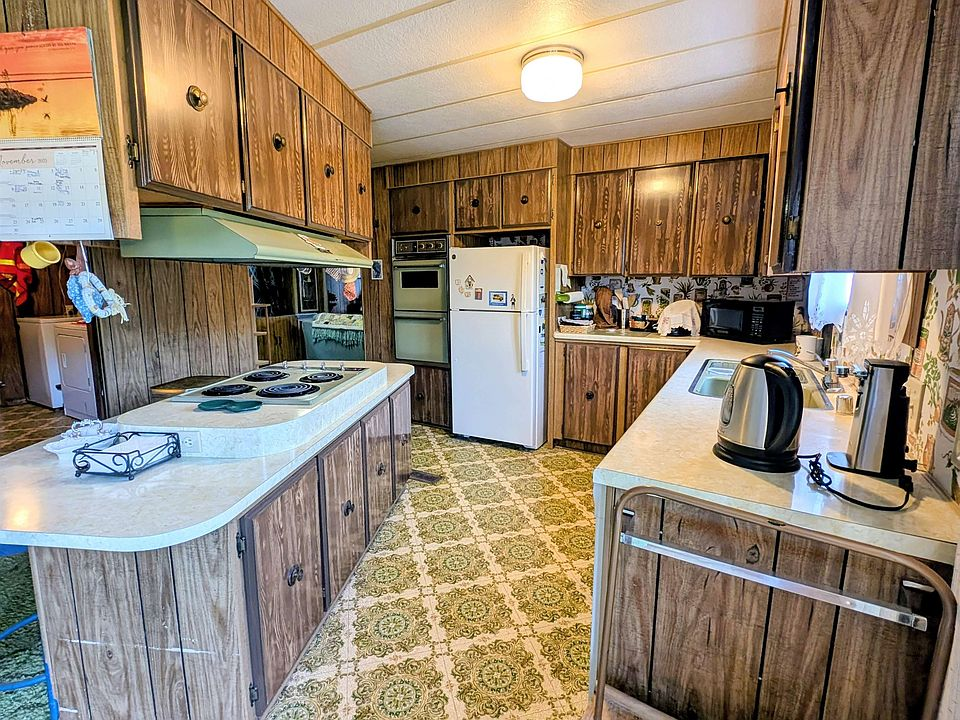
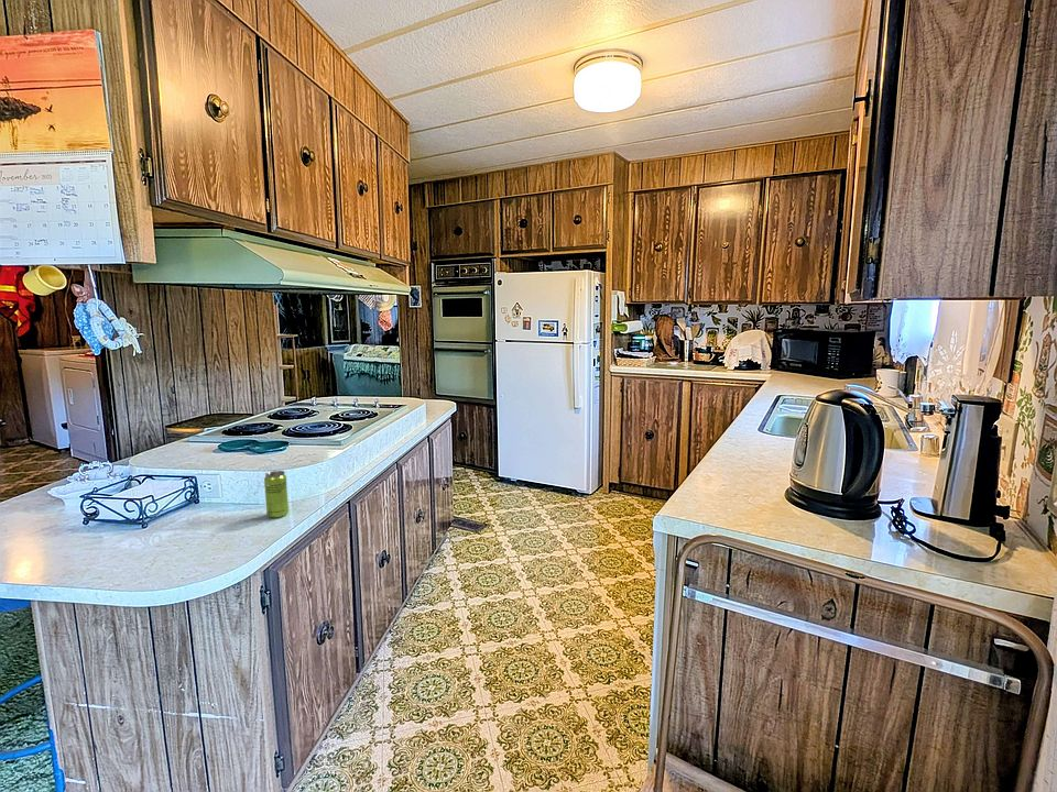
+ beverage can (276, 494)
